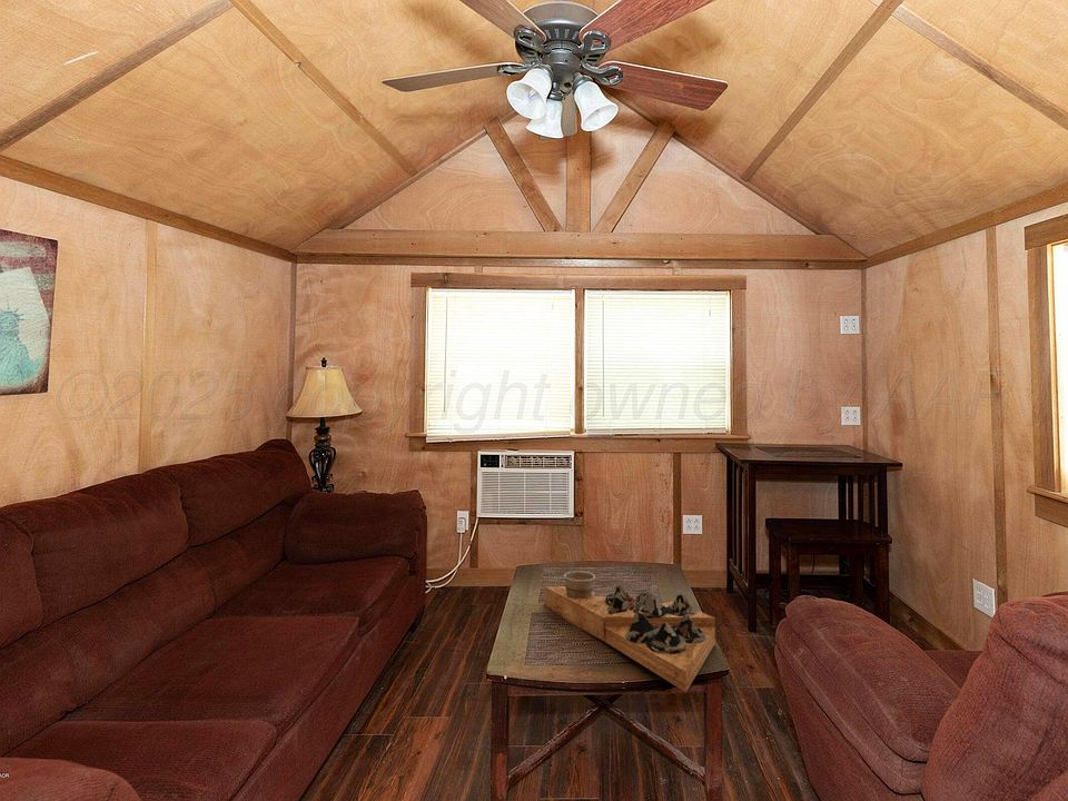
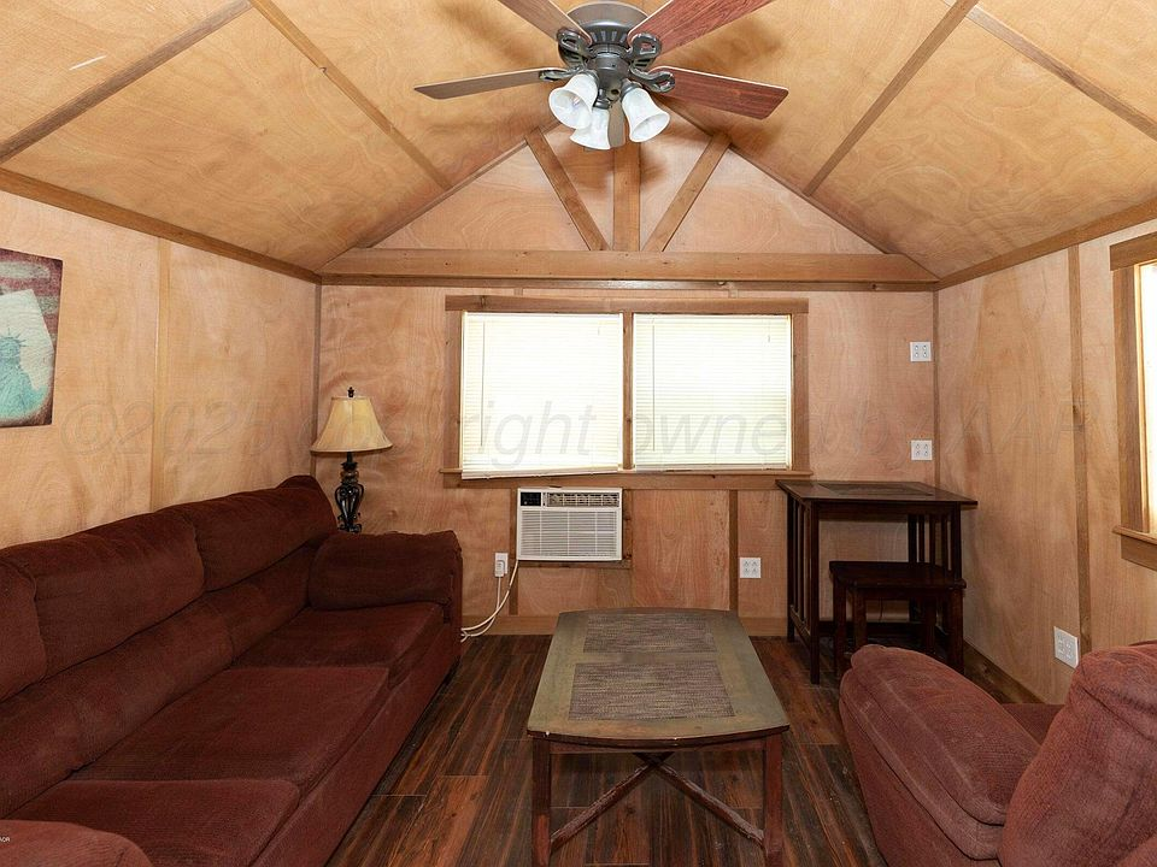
- decorative tray (612, 610)
